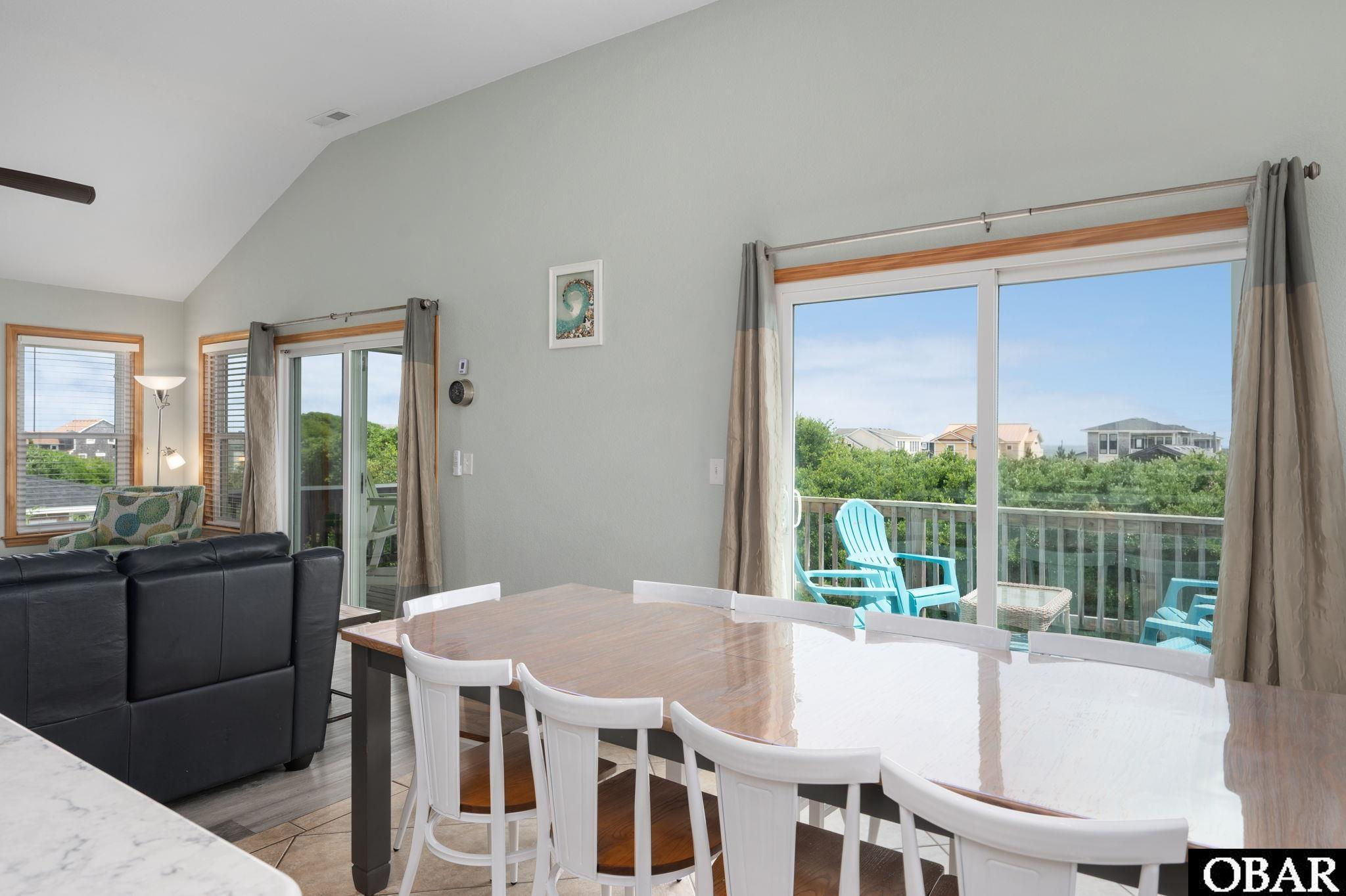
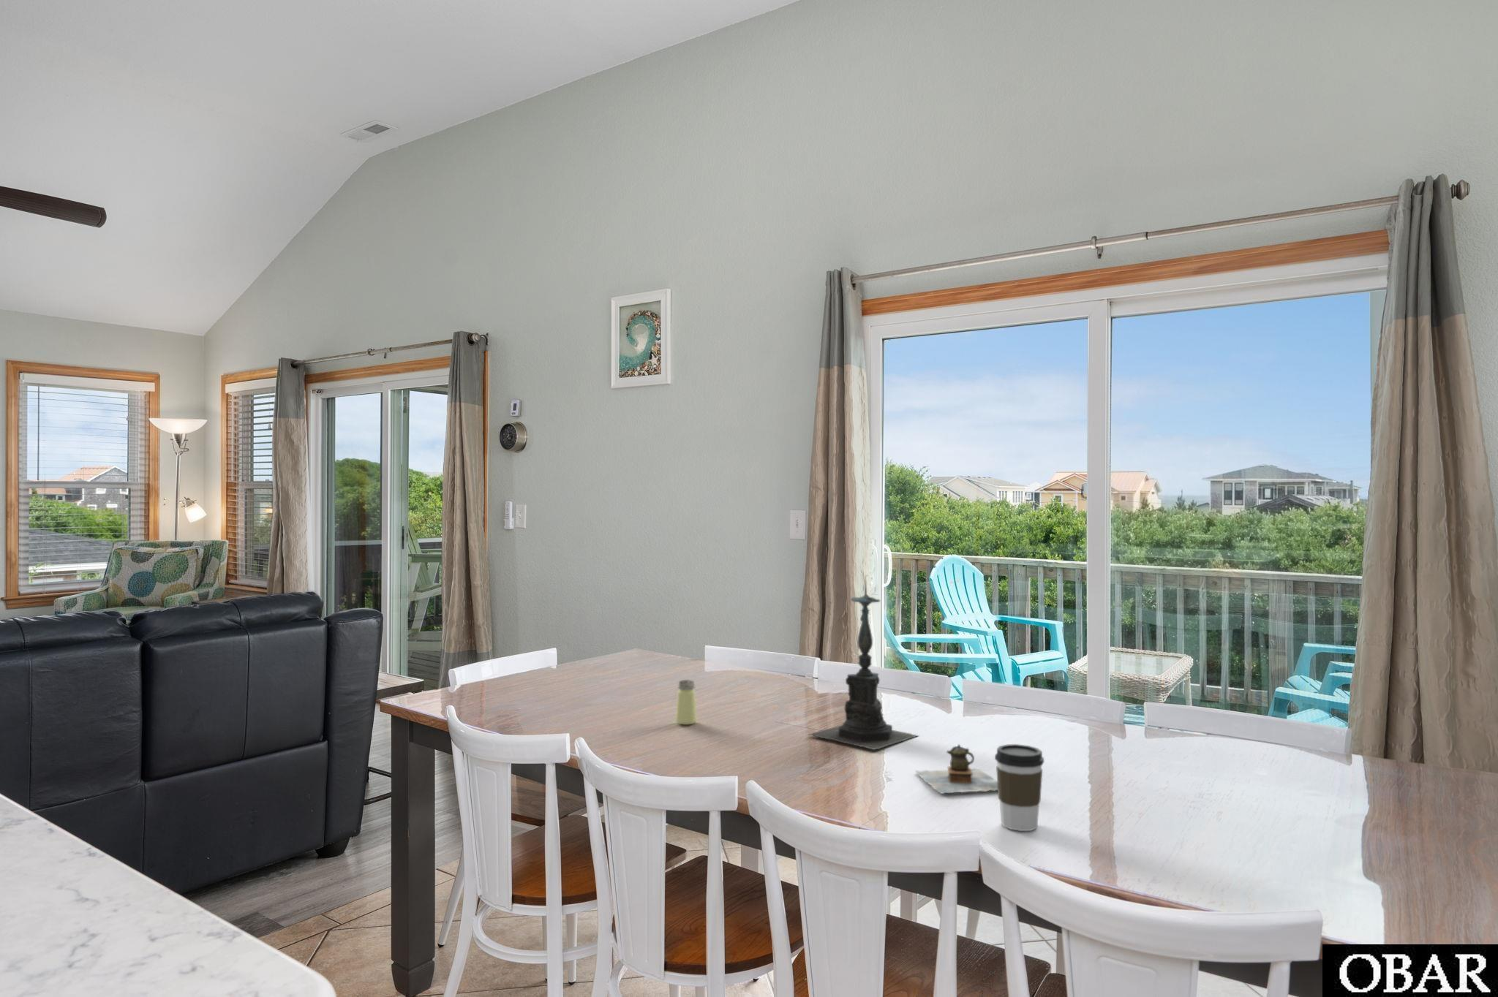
+ coffee cup (1019, 787)
+ saltshaker (686, 701)
+ candle holder (864, 655)
+ teapot (959, 762)
